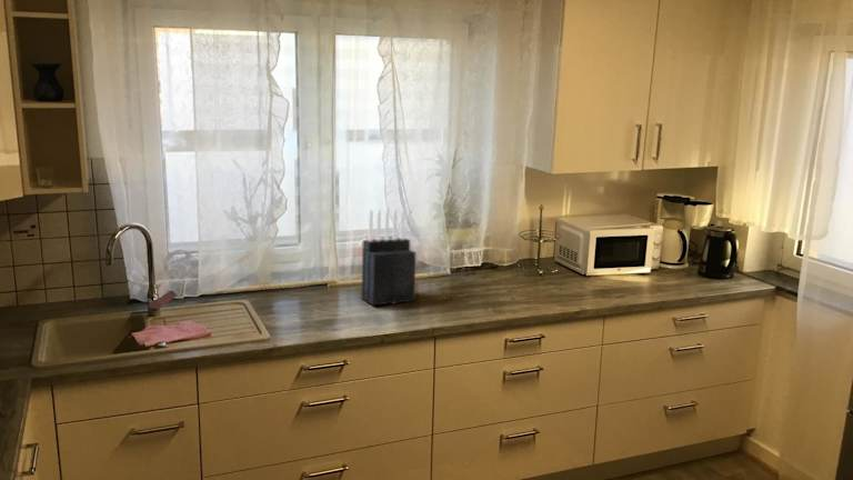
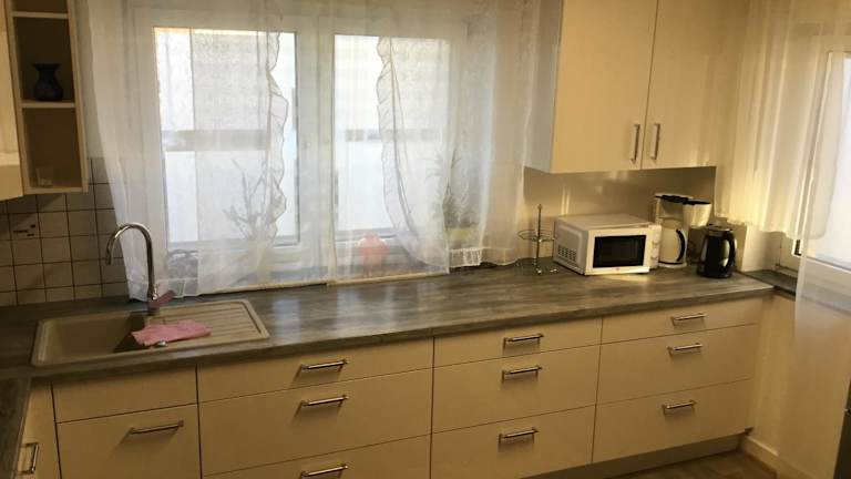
- knife block (390, 256)
